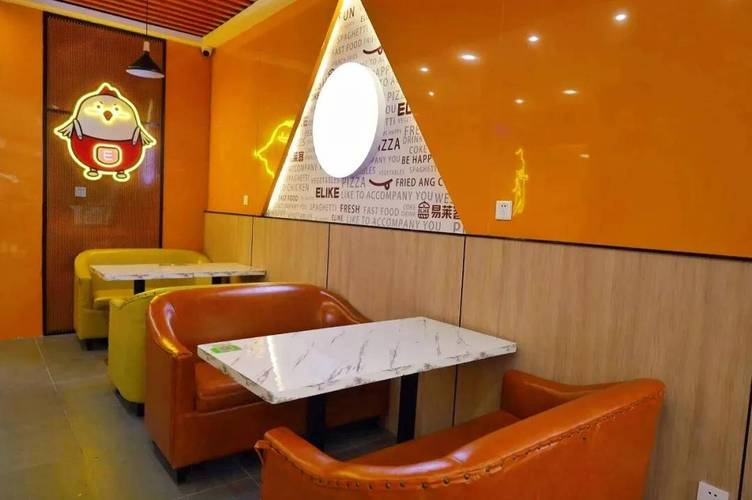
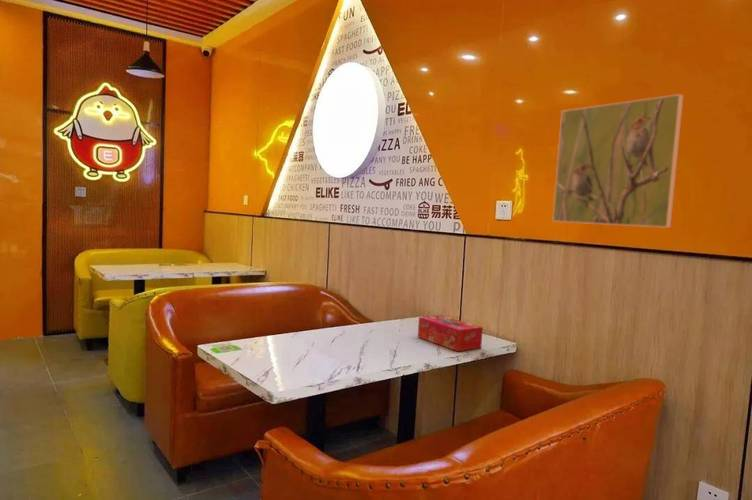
+ tissue box (449, 332)
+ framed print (611, 164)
